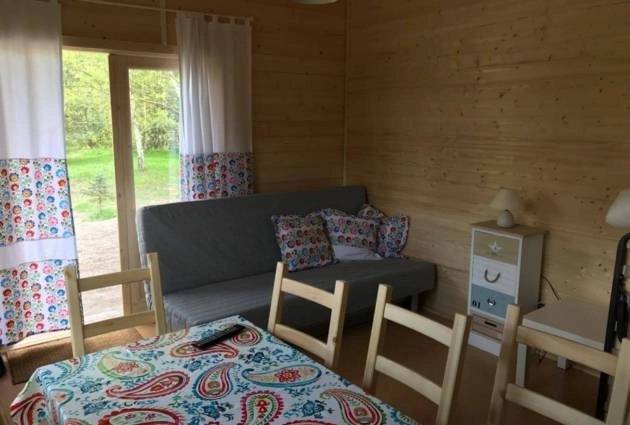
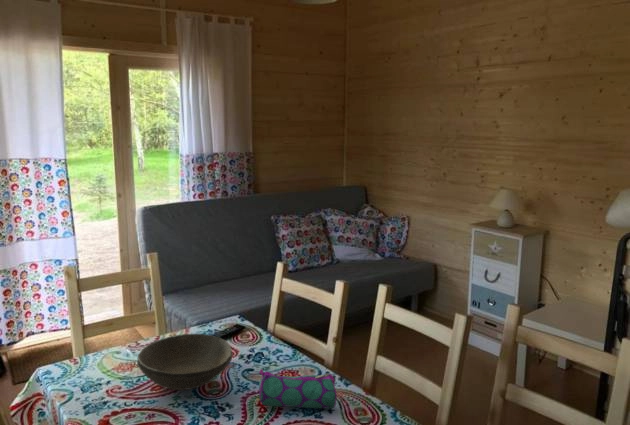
+ bowl (185, 366)
+ pencil case (297, 388)
